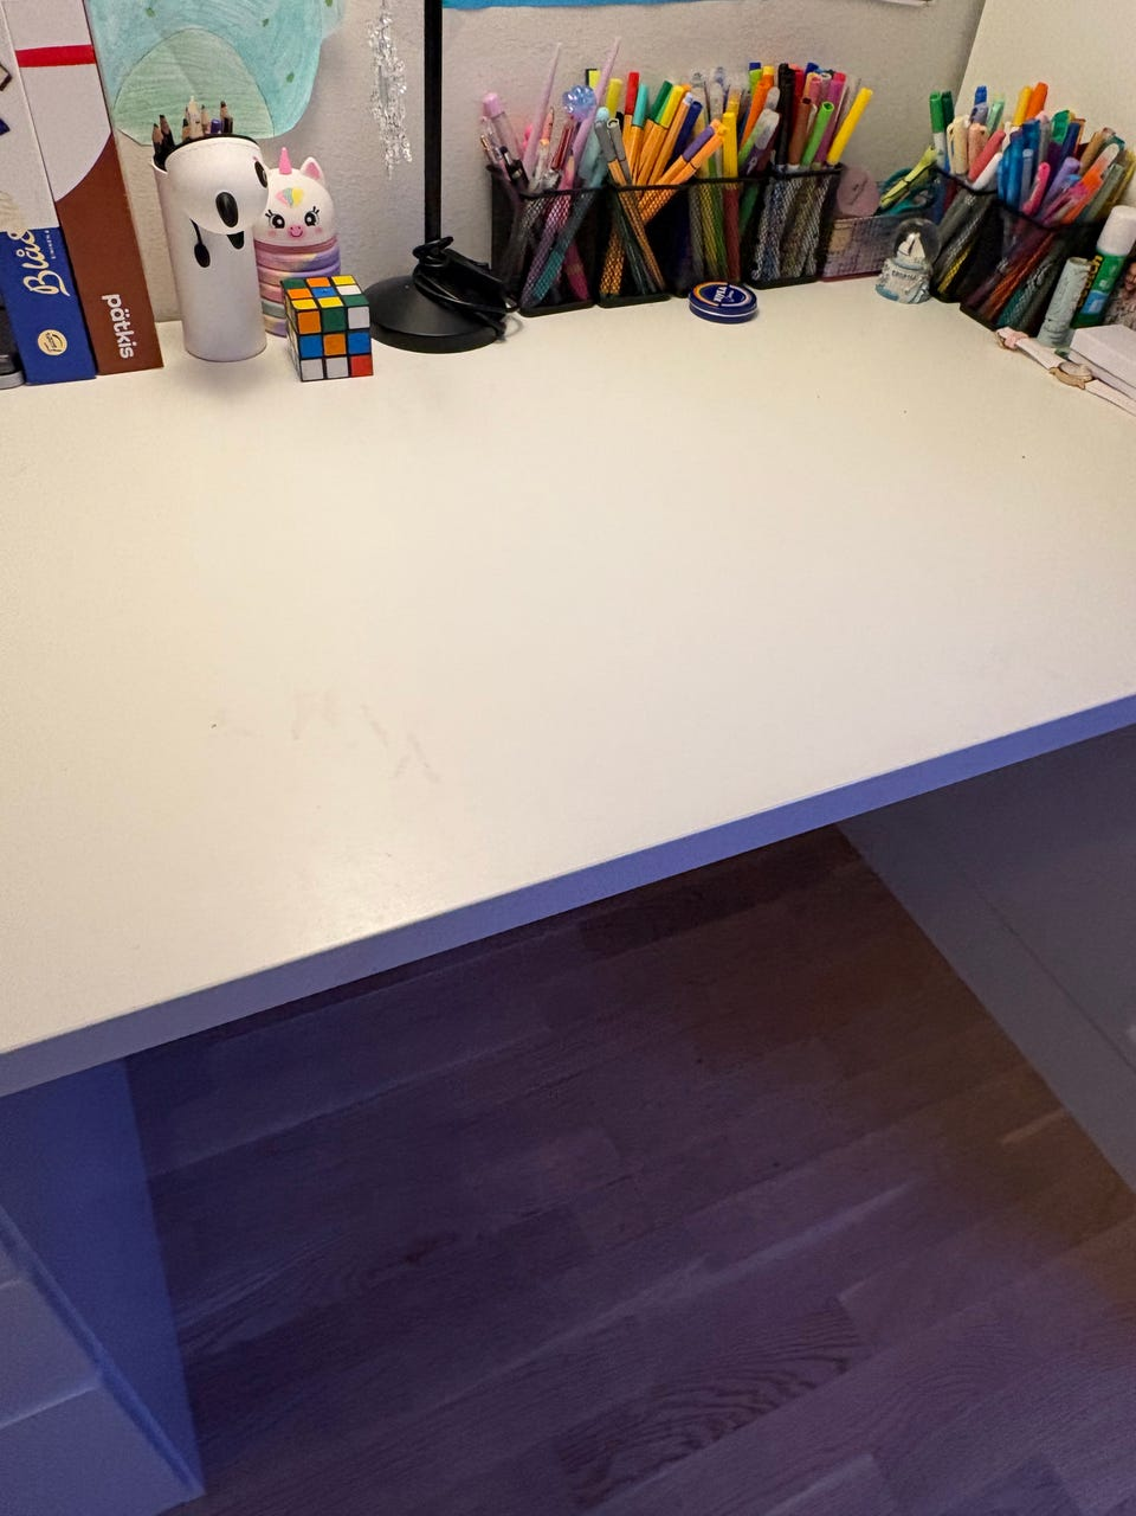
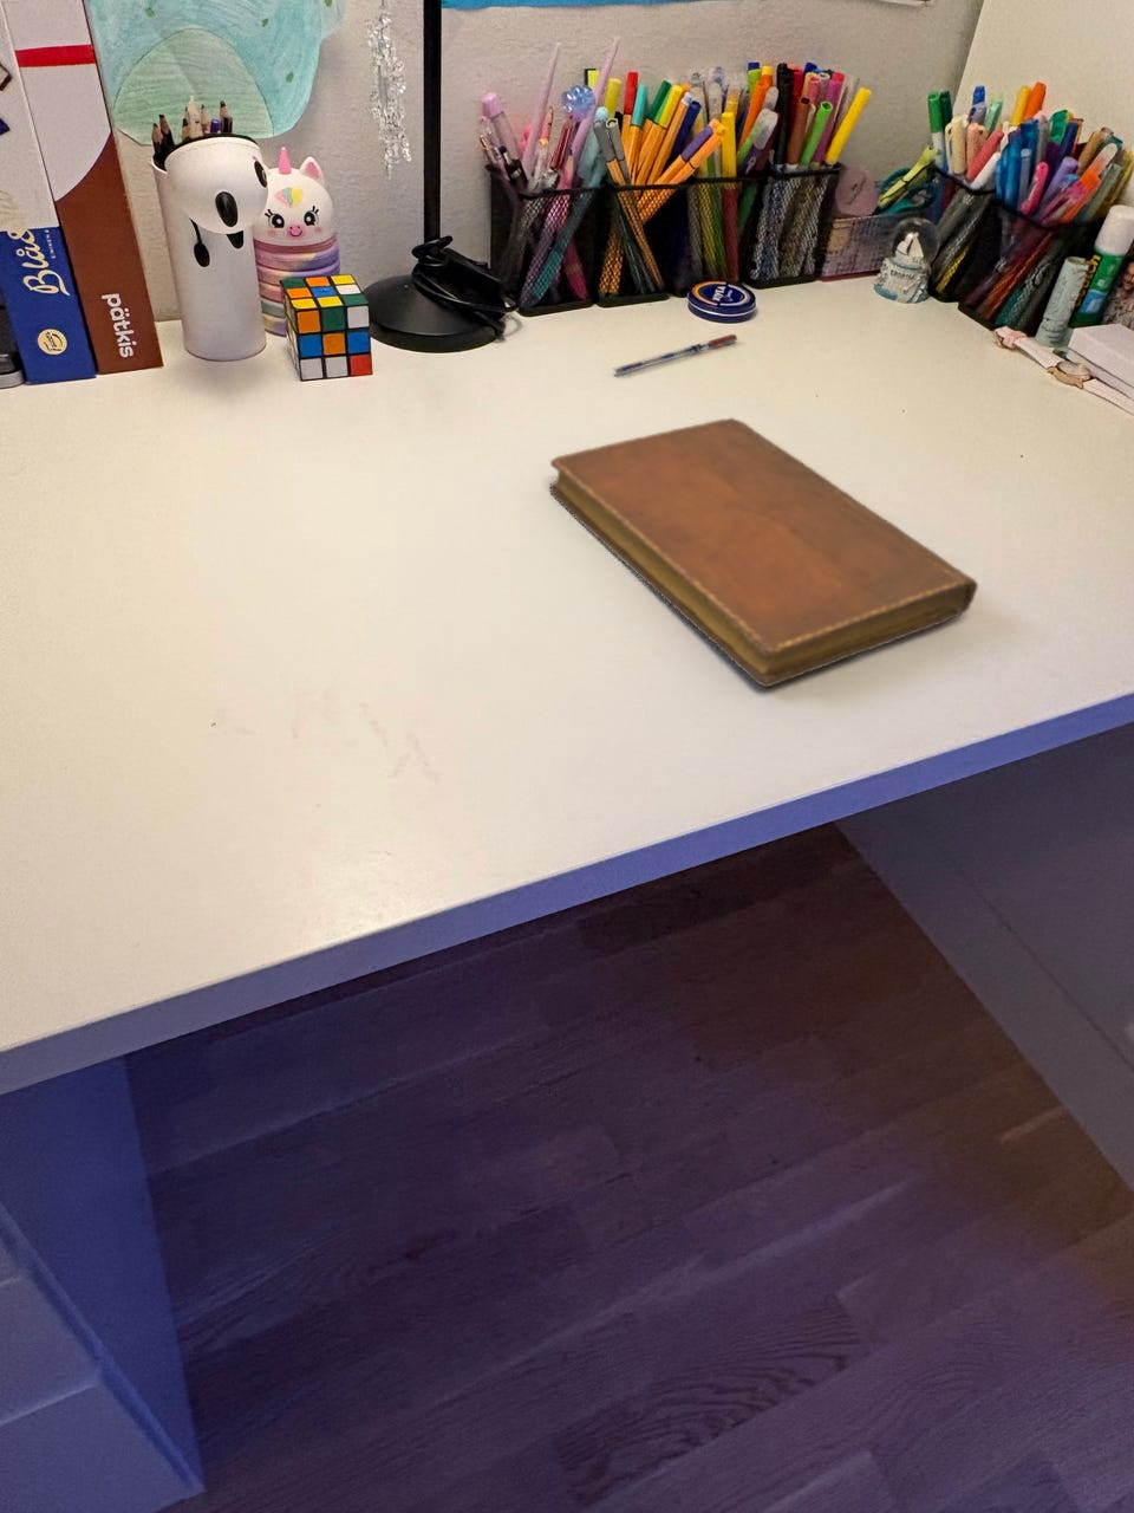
+ notebook (749, 531)
+ pen (677, 353)
